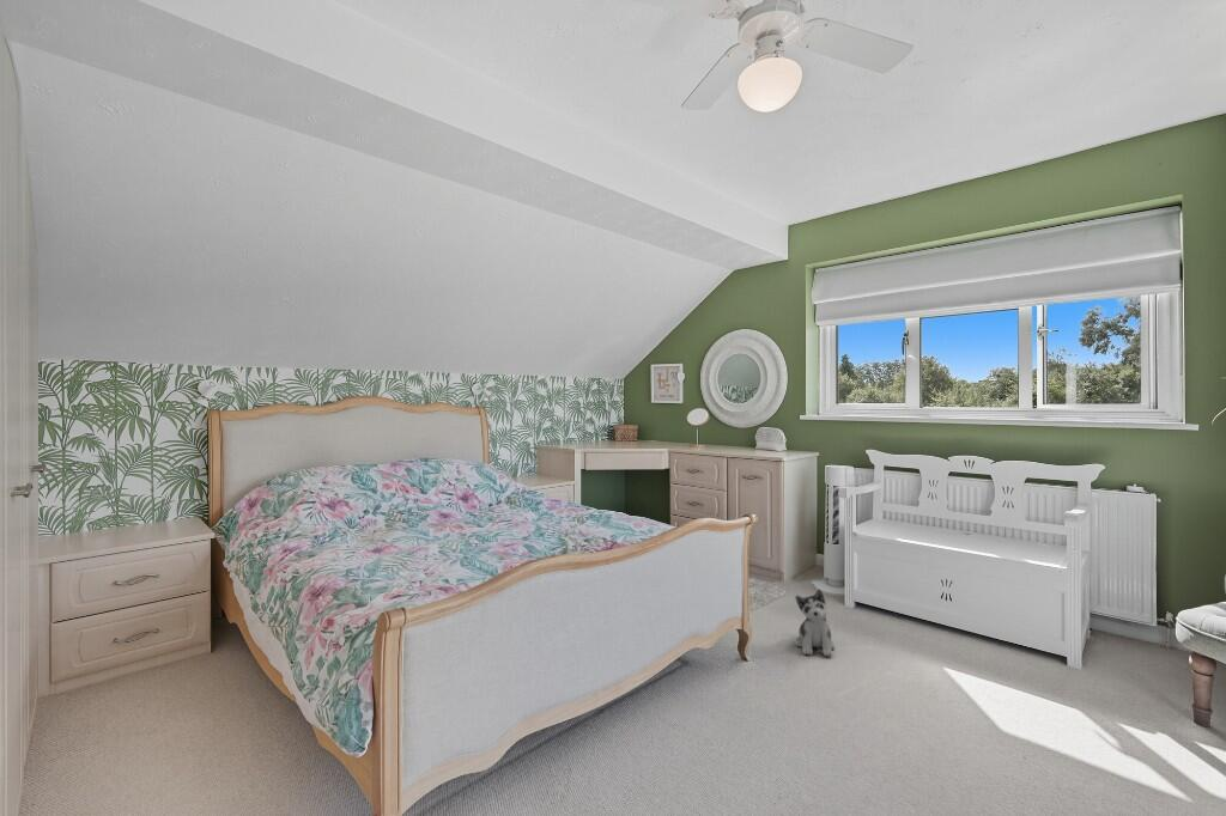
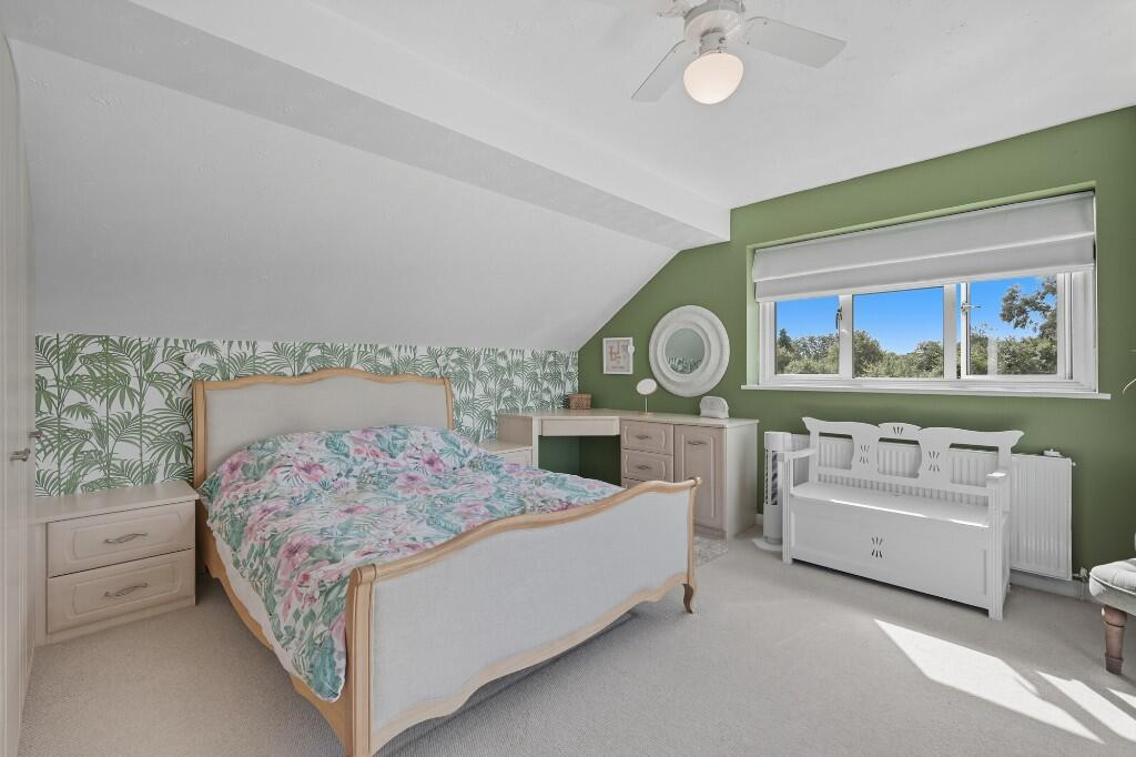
- plush toy (814, 616)
